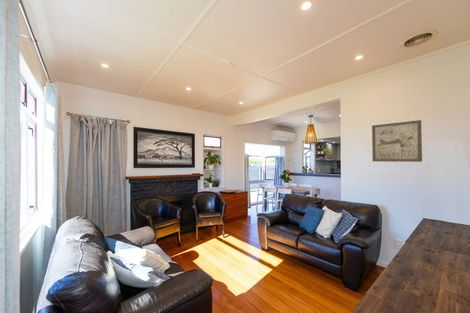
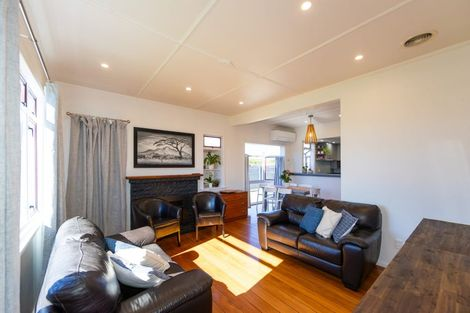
- wall art (395, 142)
